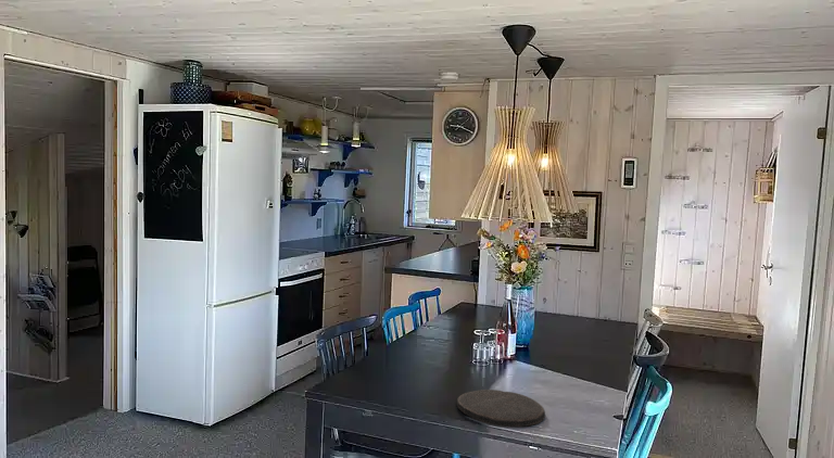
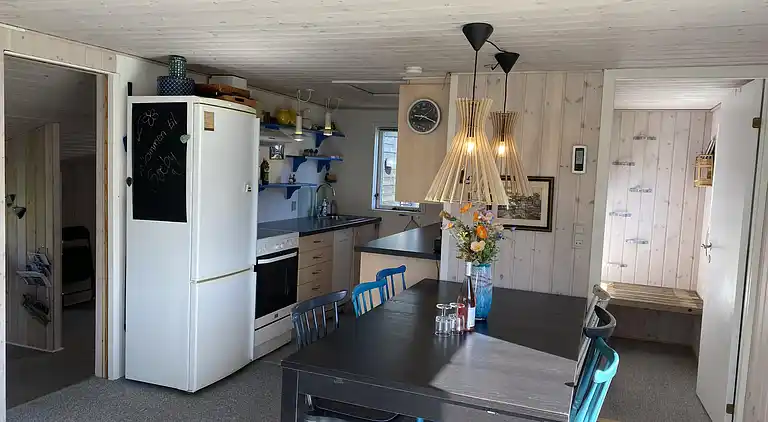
- plate (500, 406)
